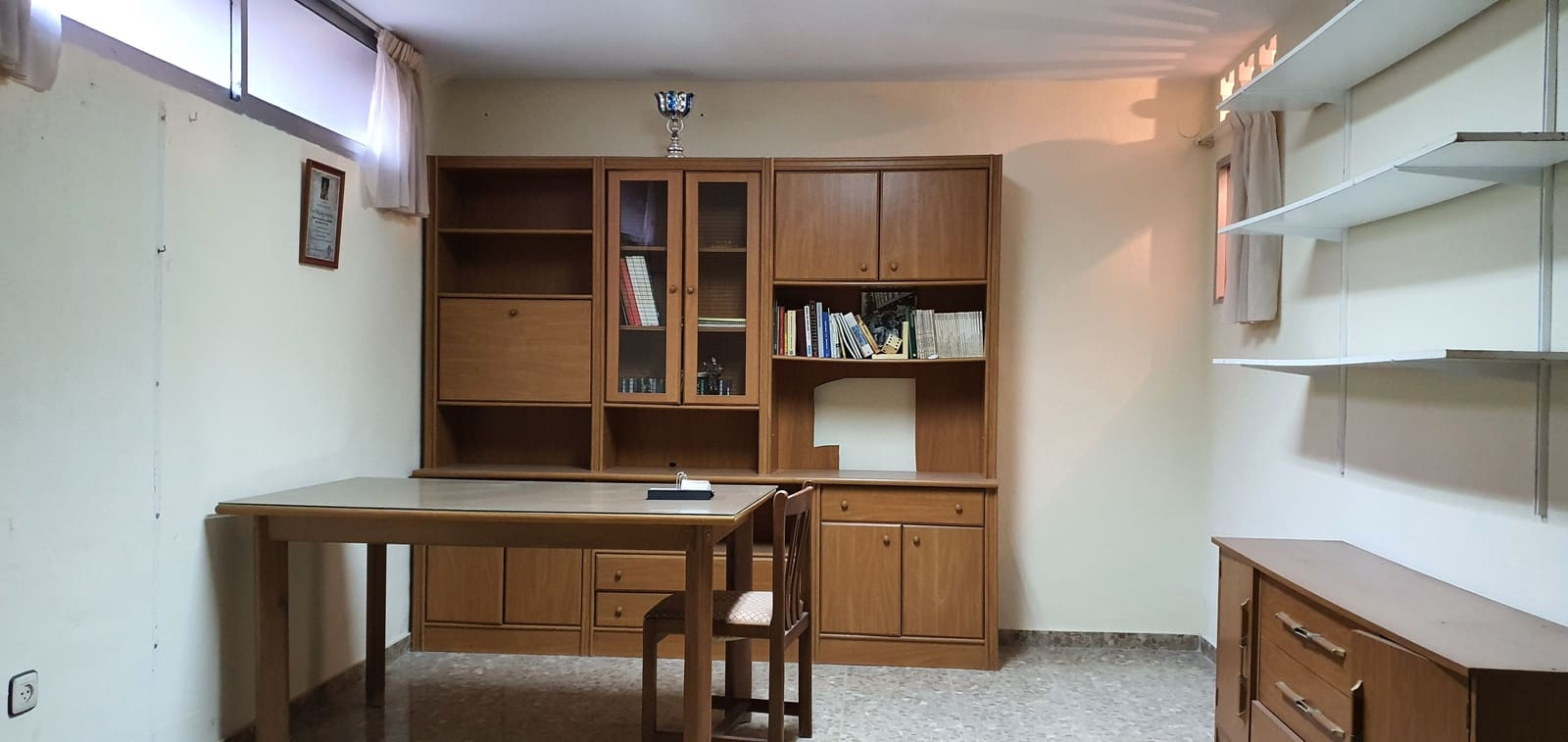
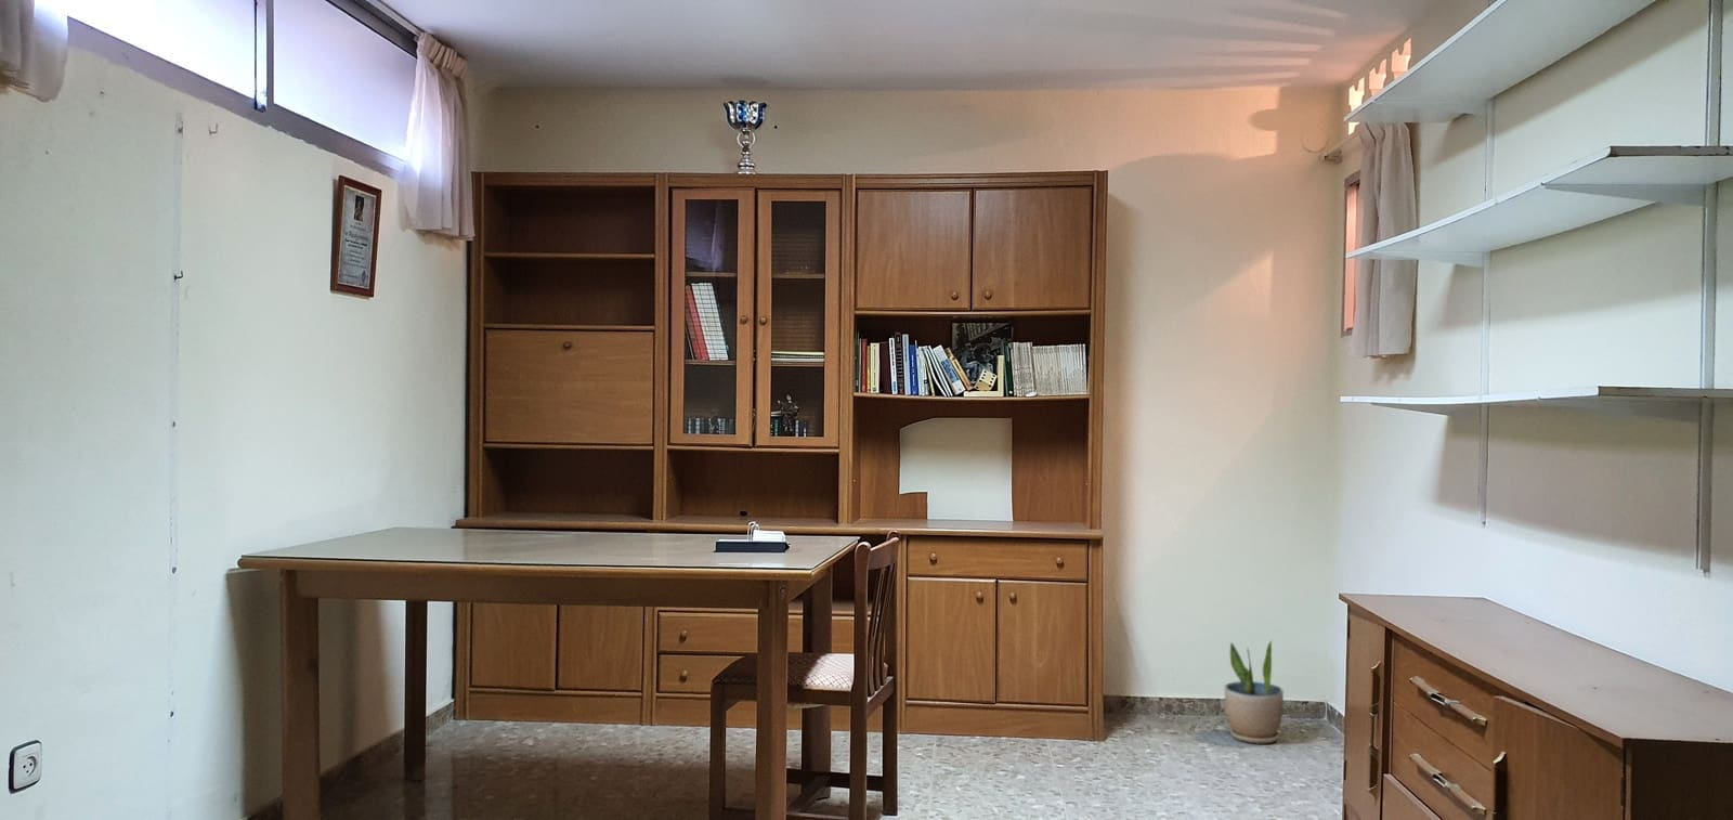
+ potted plant (1253, 685)
